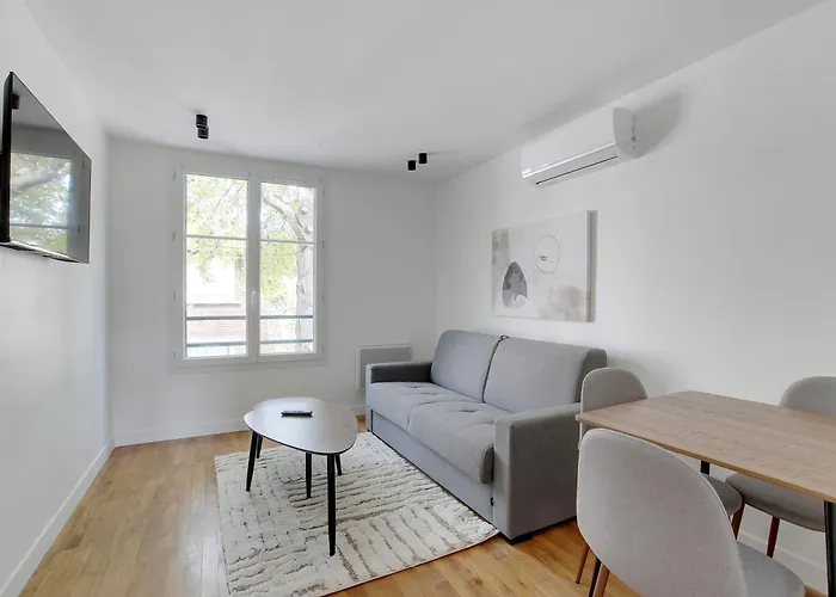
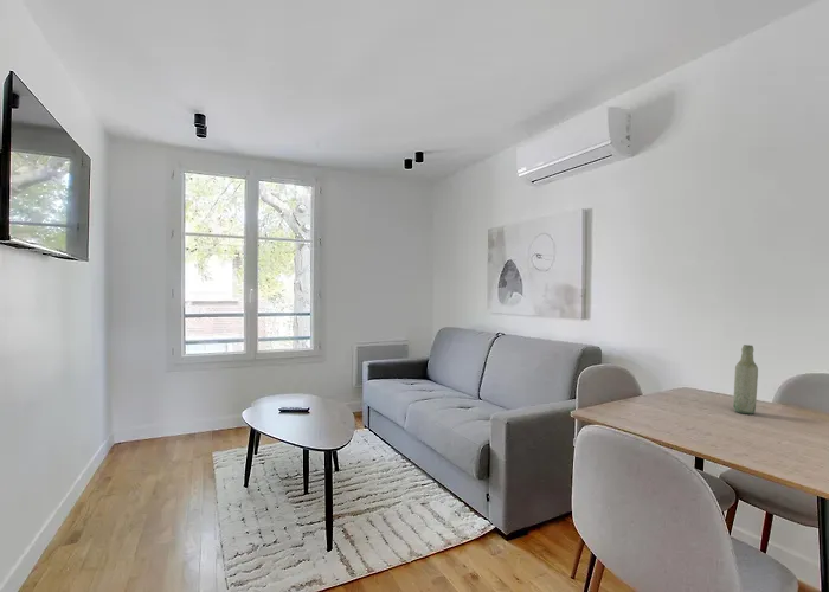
+ bottle (745, 378)
